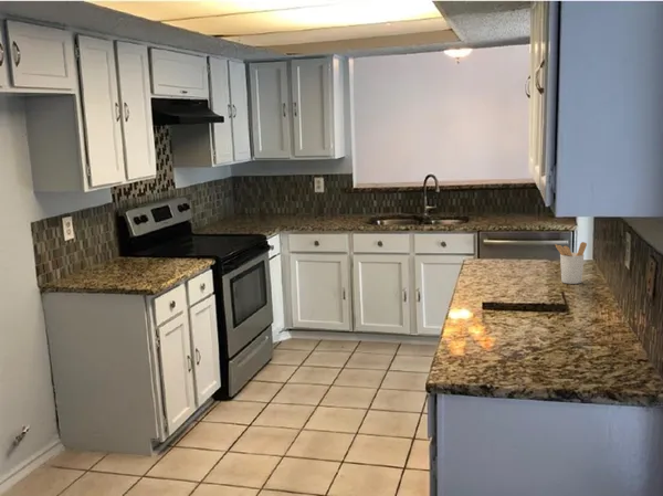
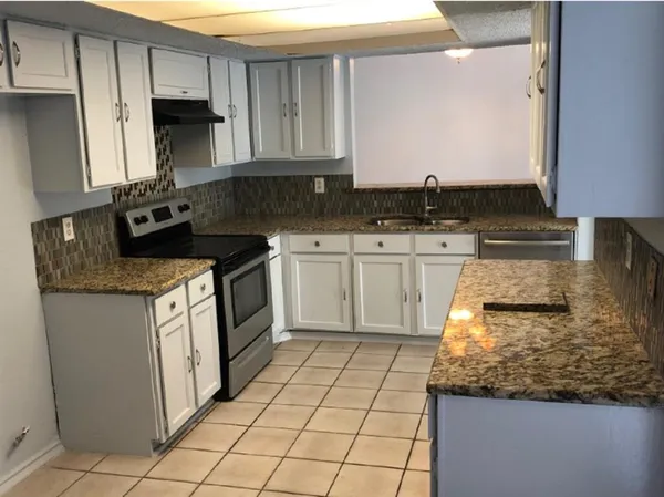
- utensil holder (568, 262)
